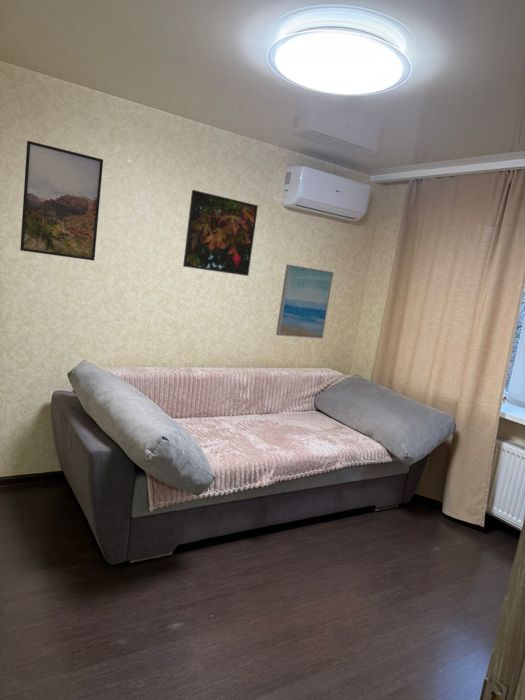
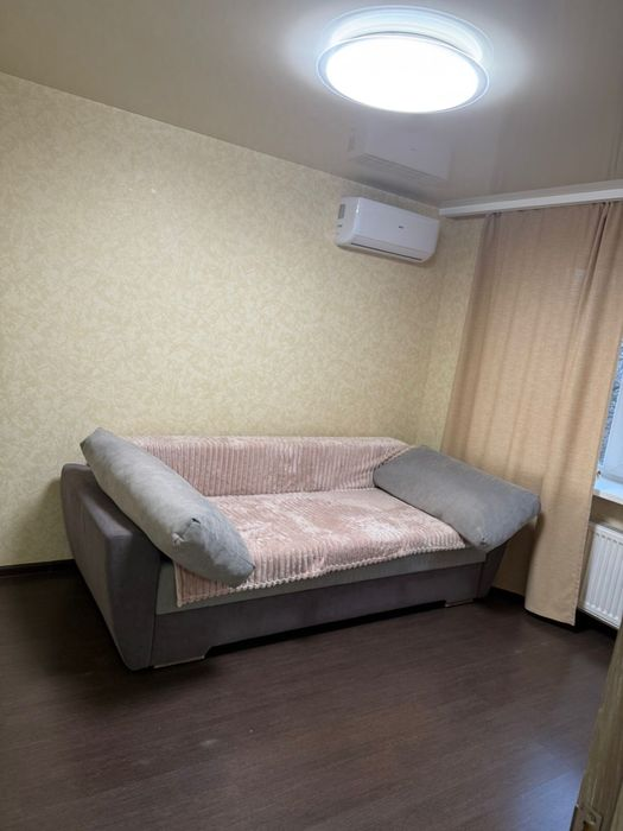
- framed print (221, 235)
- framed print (62, 204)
- wall art (305, 302)
